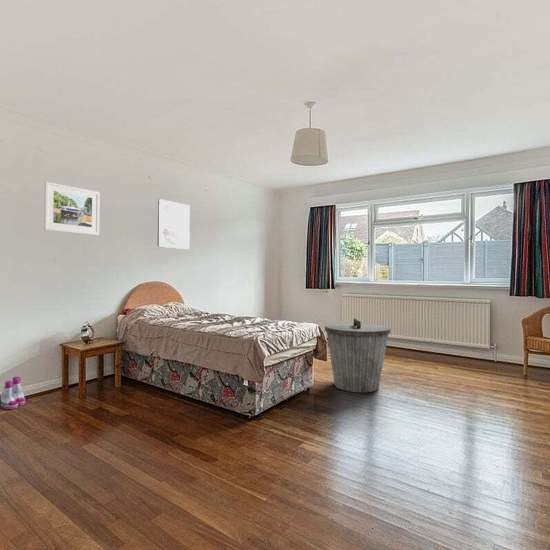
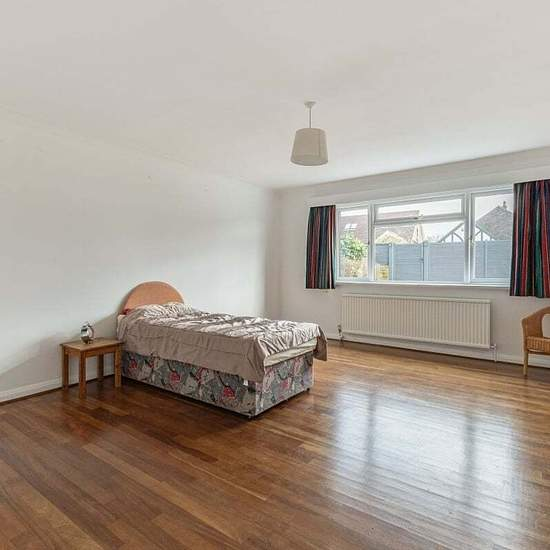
- trash can (356, 352)
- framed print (73, 209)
- wall art (174, 225)
- boots (13, 391)
